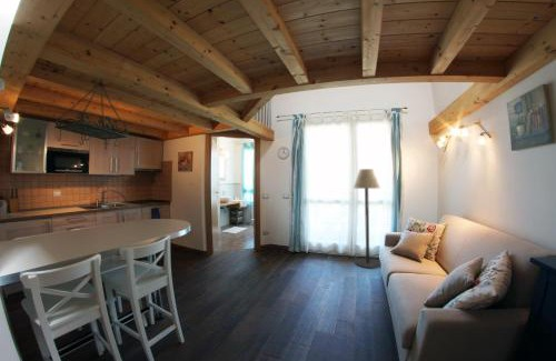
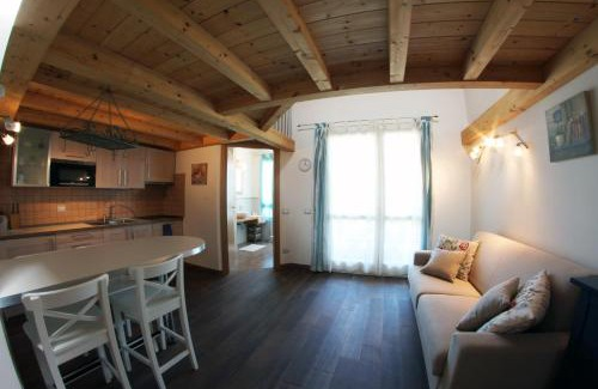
- floor lamp (367, 215)
